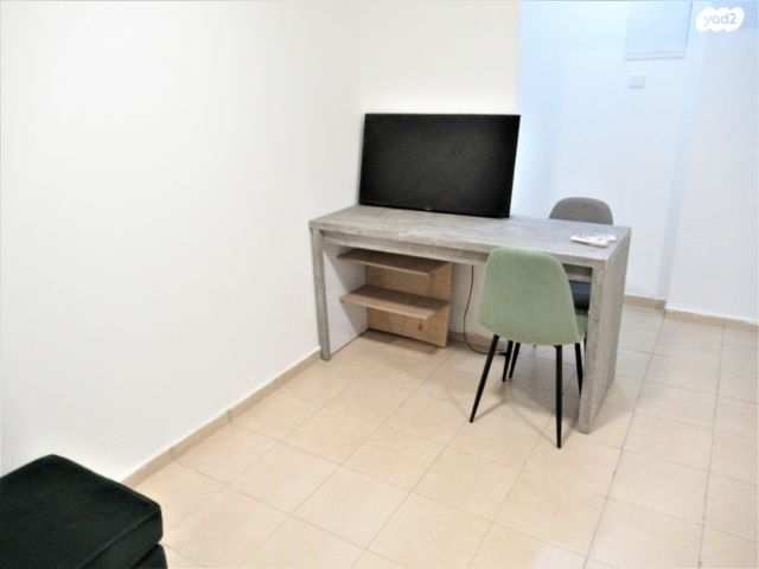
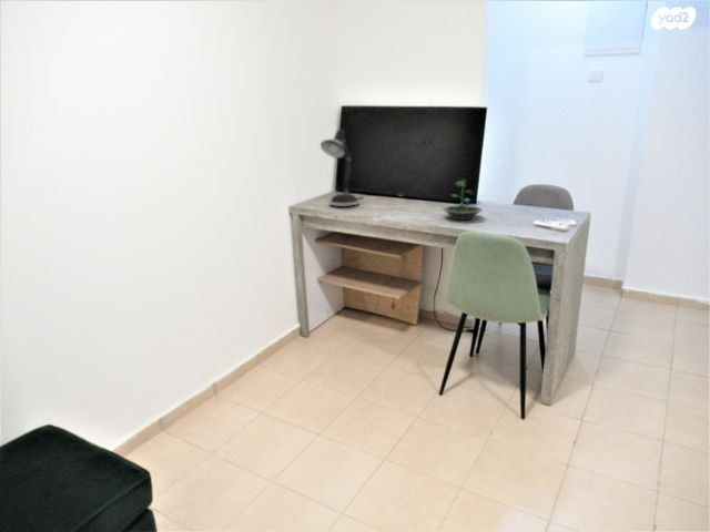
+ desk lamp (345, 166)
+ terrarium (463, 186)
